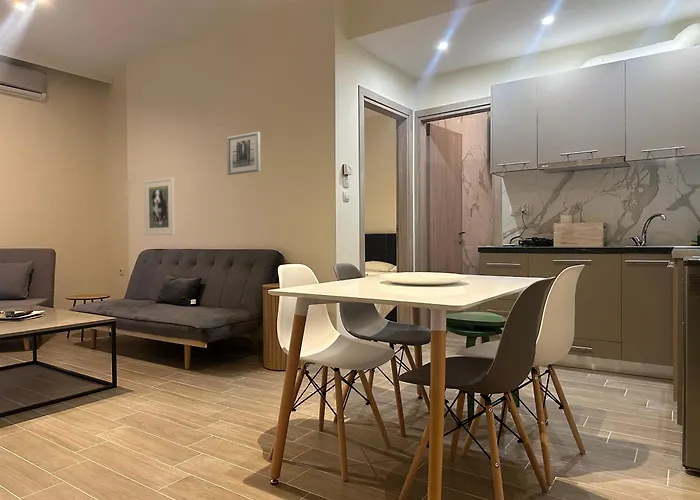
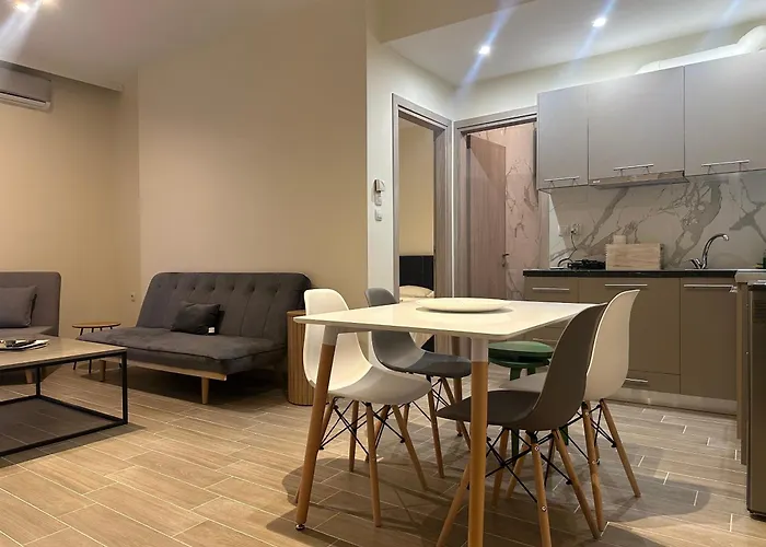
- wall art (243, 153)
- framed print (159, 207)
